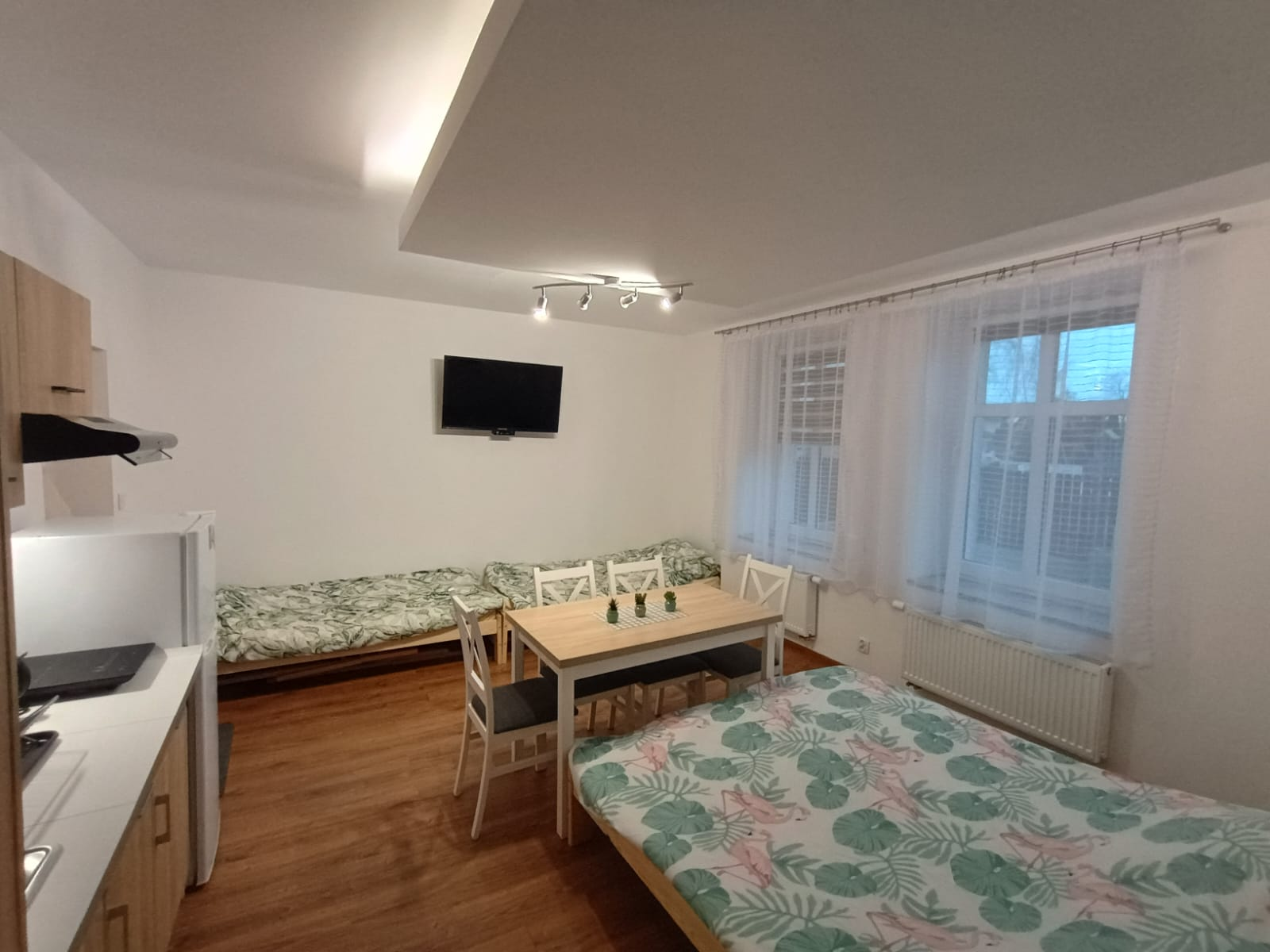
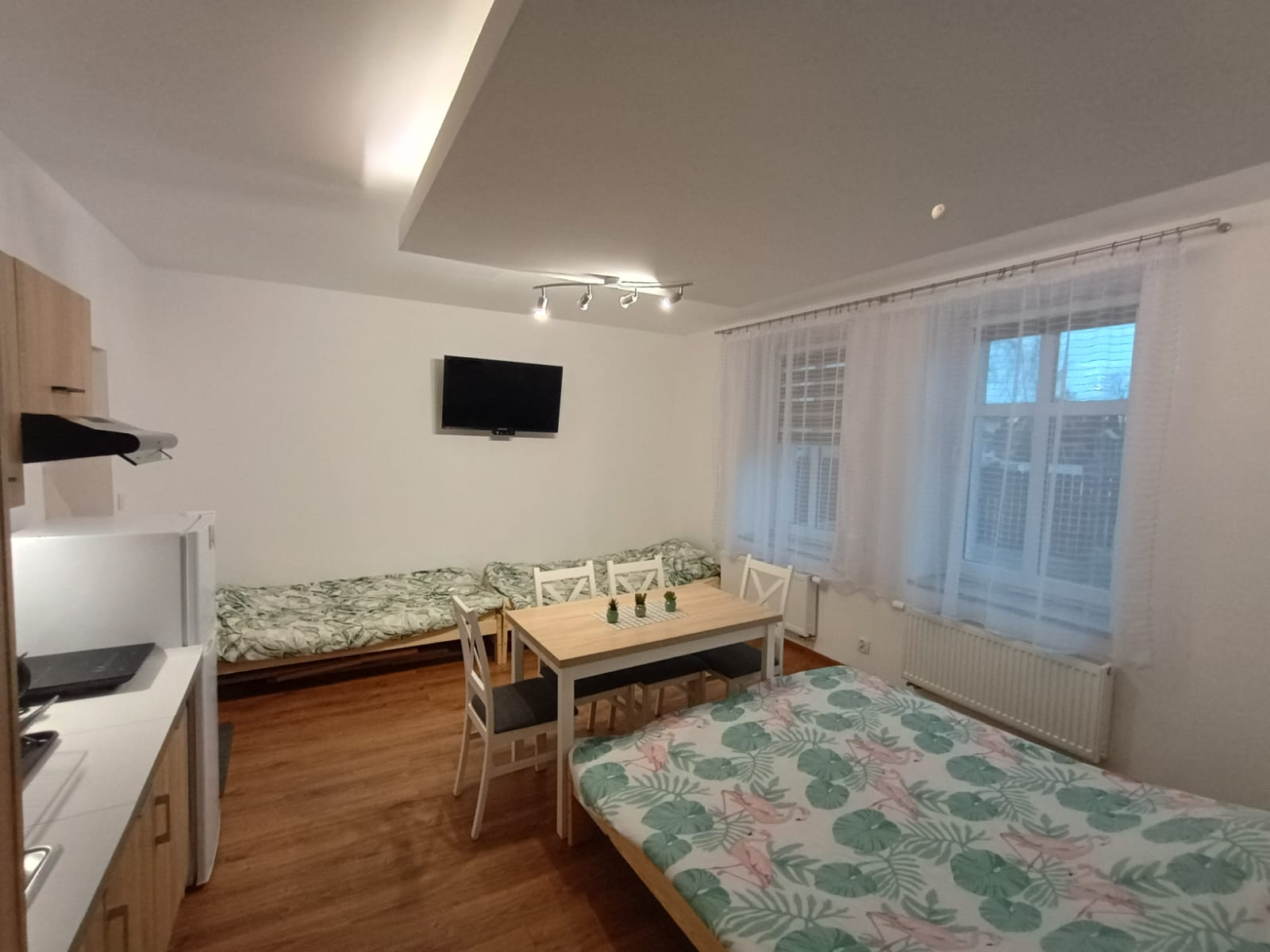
+ eyeball (940, 212)
